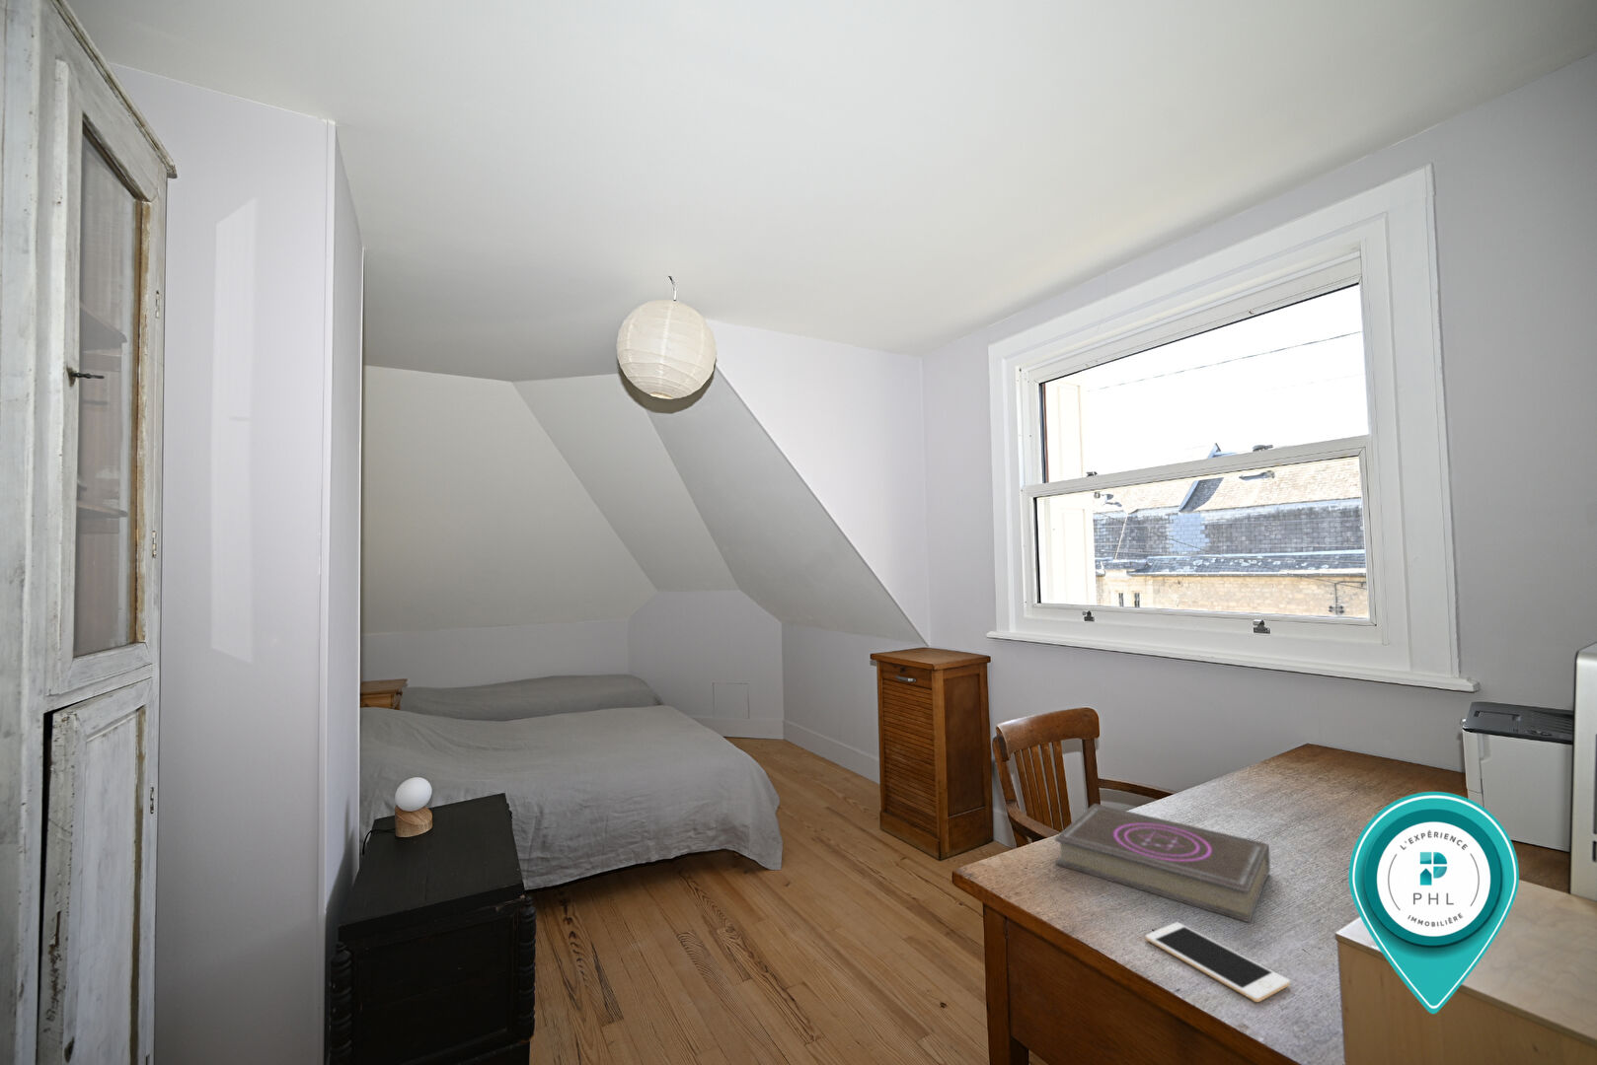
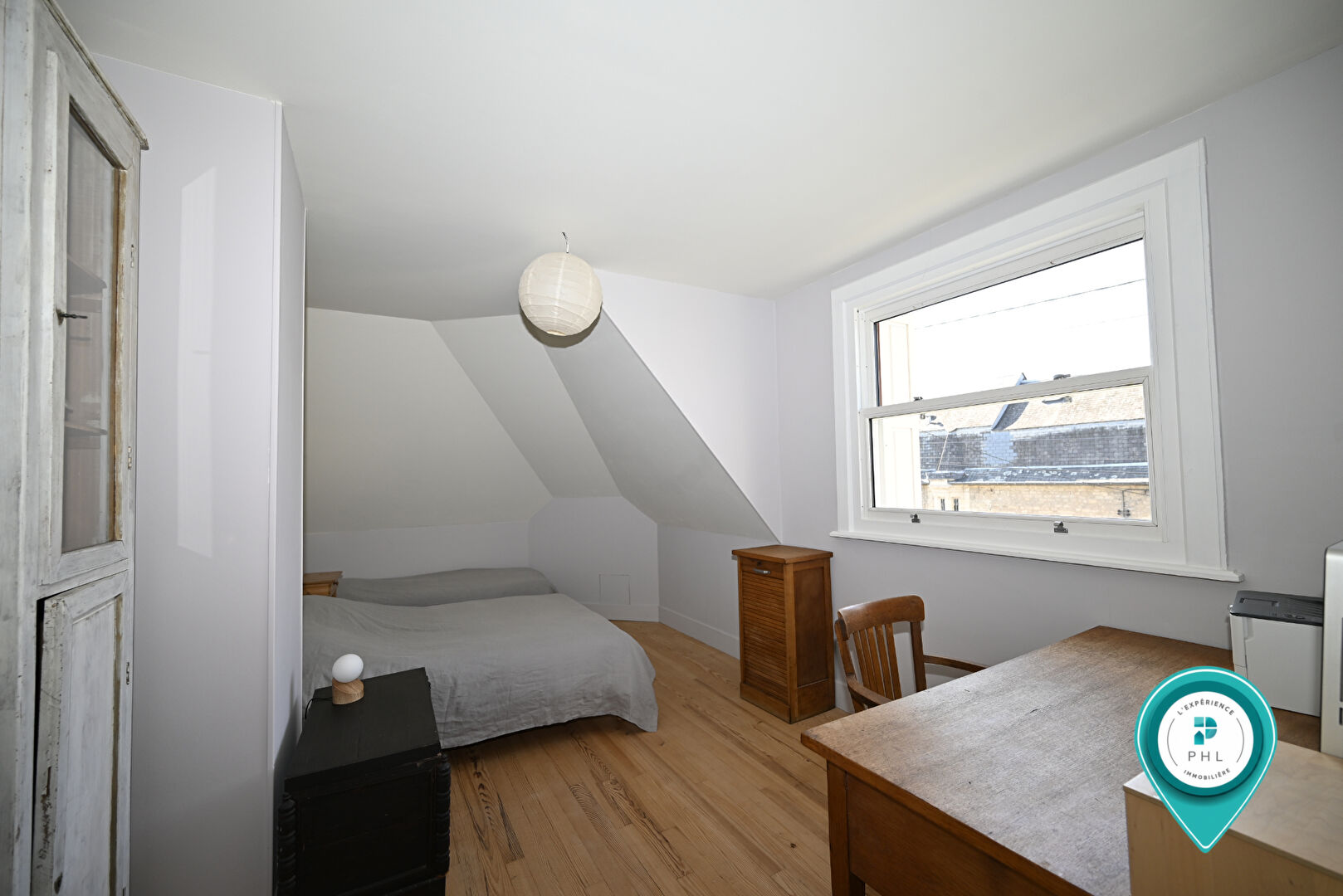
- book (1159, 853)
- cell phone (1213, 958)
